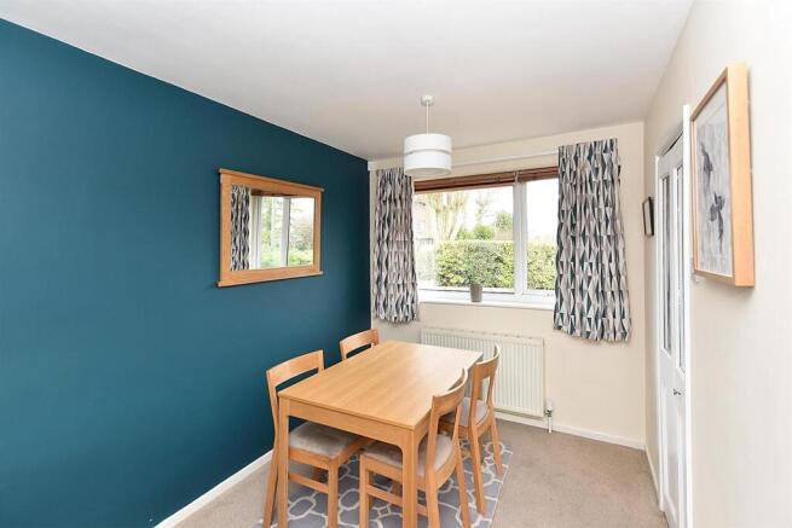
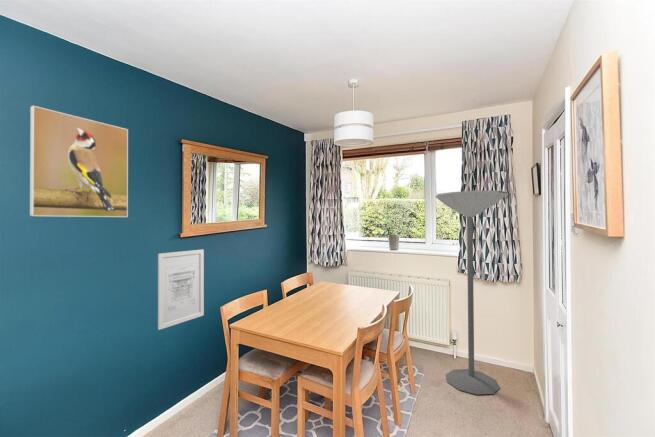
+ floor lamp (470, 287)
+ wall art (182, 286)
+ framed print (84, 167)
